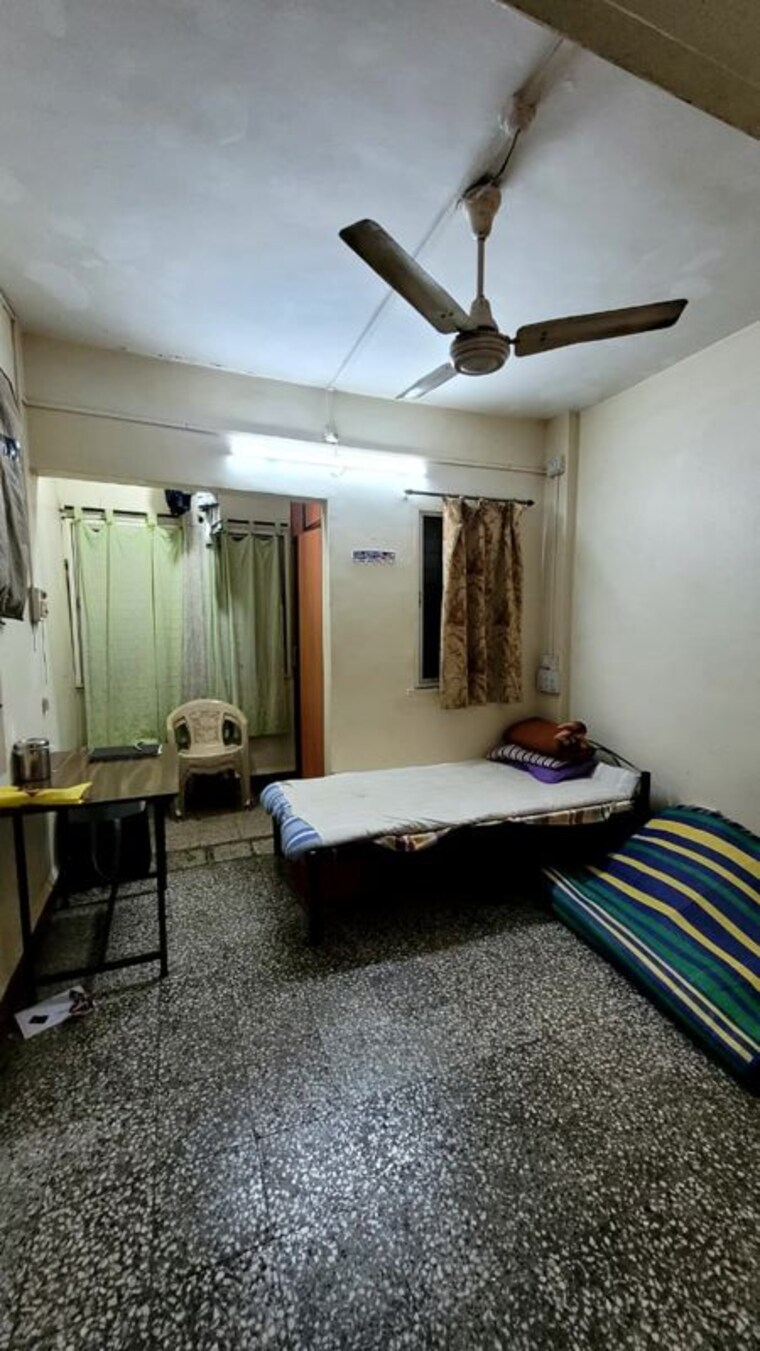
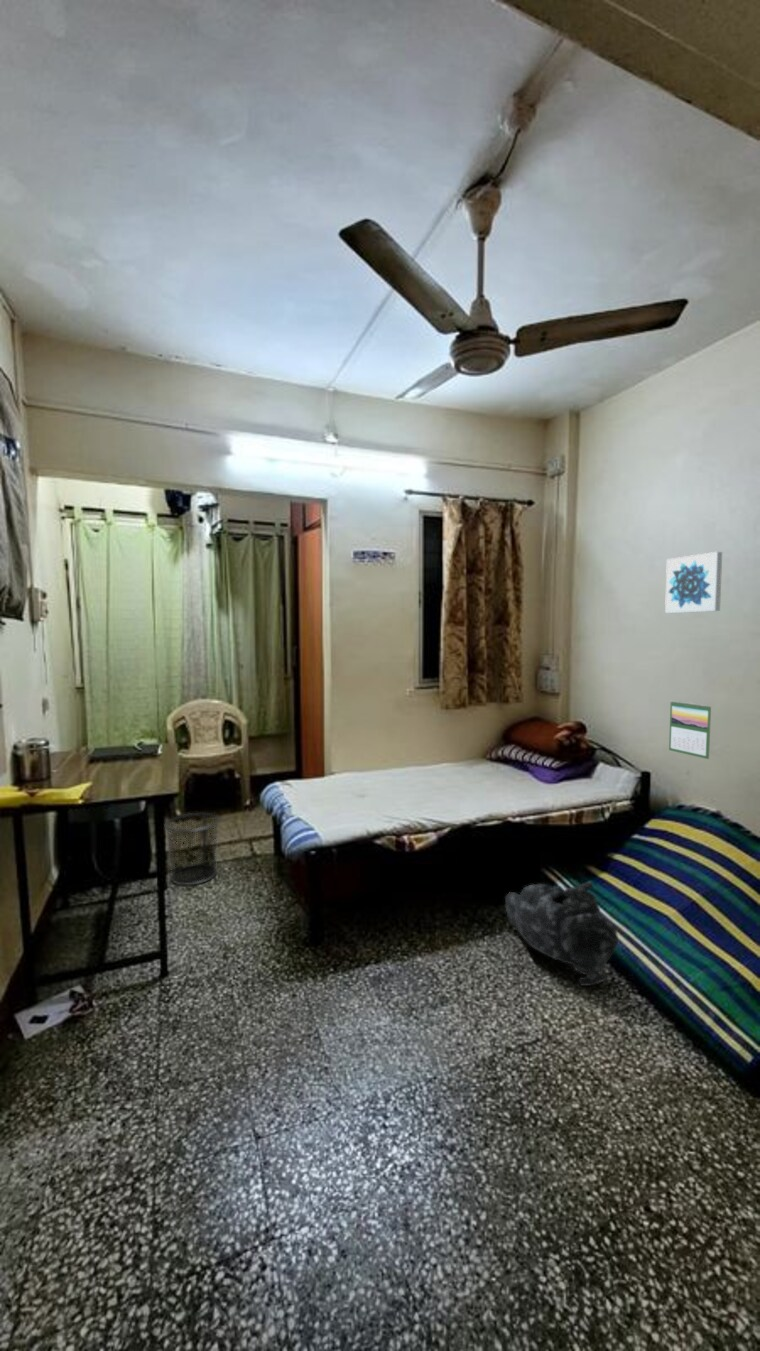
+ body armor (554, 912)
+ wall art (692, 584)
+ waste bin (193, 848)
+ calendar (689, 728)
